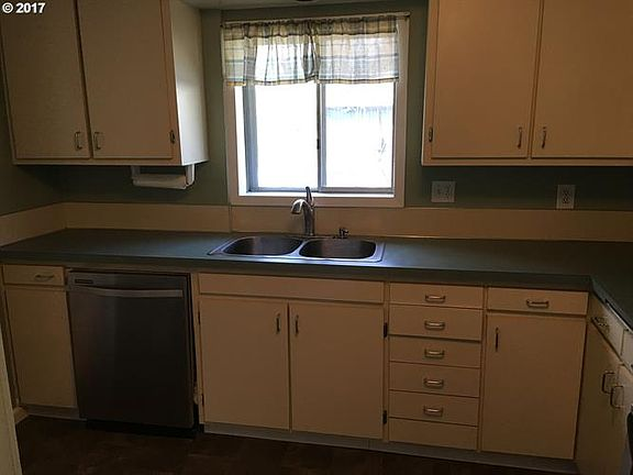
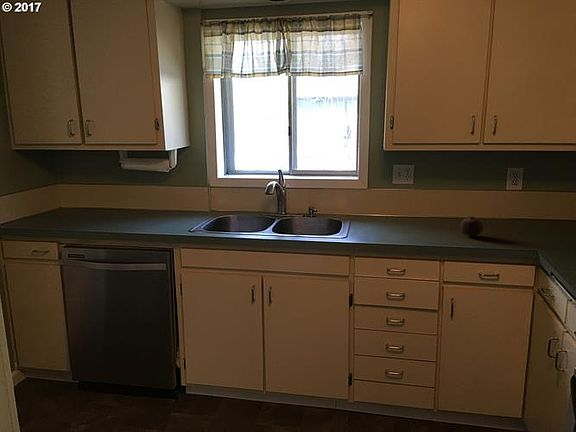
+ fruit (471, 226)
